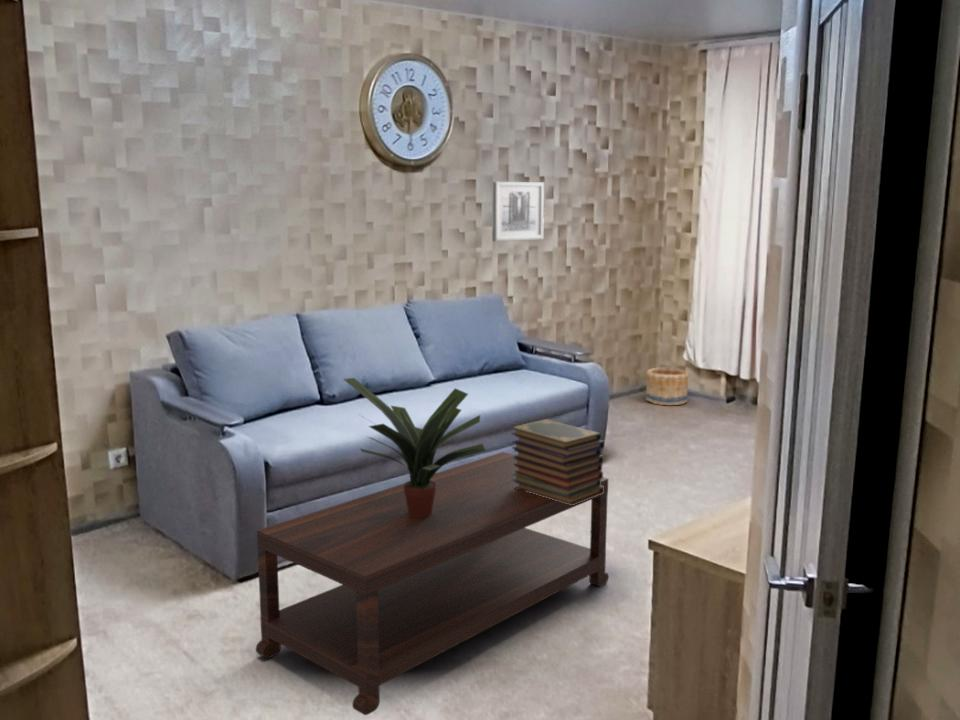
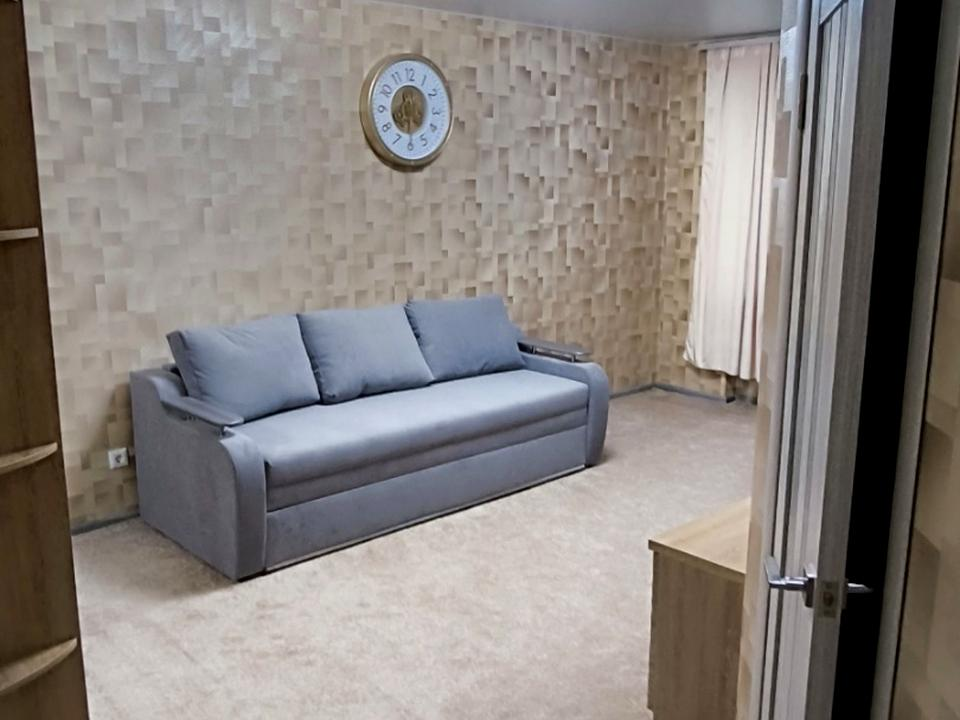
- potted plant (413, 446)
- basket (667, 386)
- coffee table (447, 560)
- wall art (518, 211)
- book stack (556, 460)
